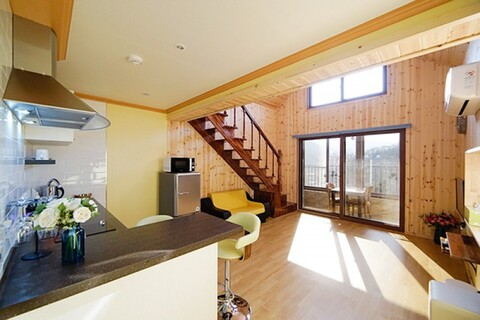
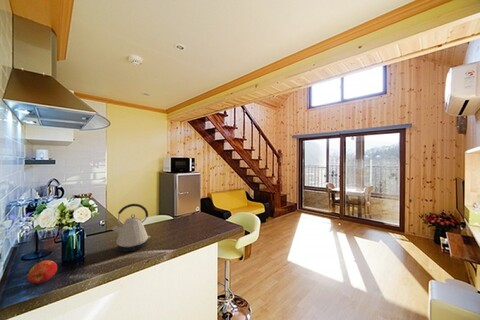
+ apple (42, 272)
+ kettle (131, 225)
